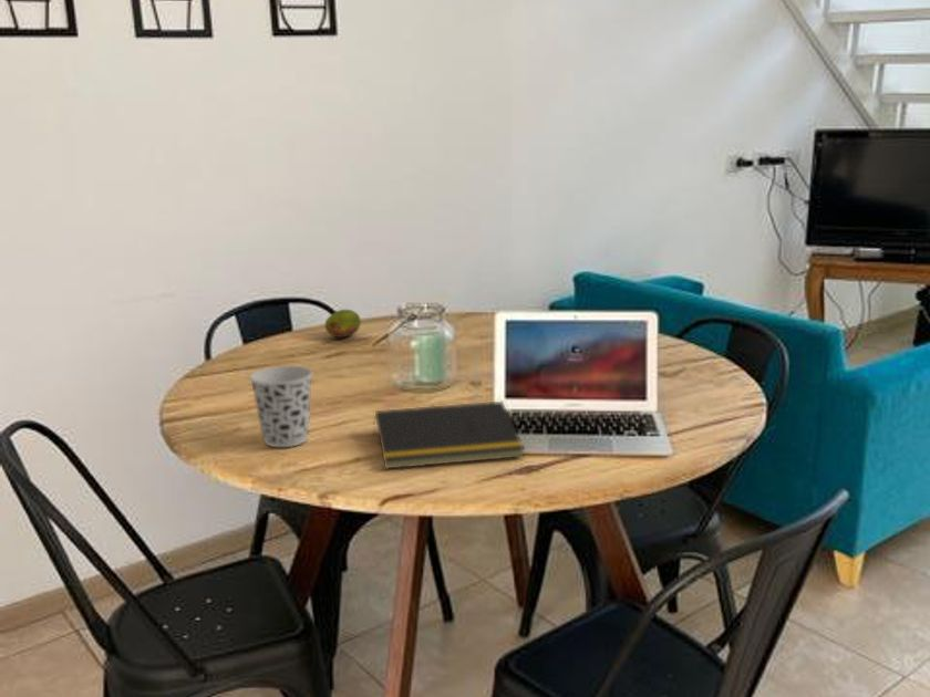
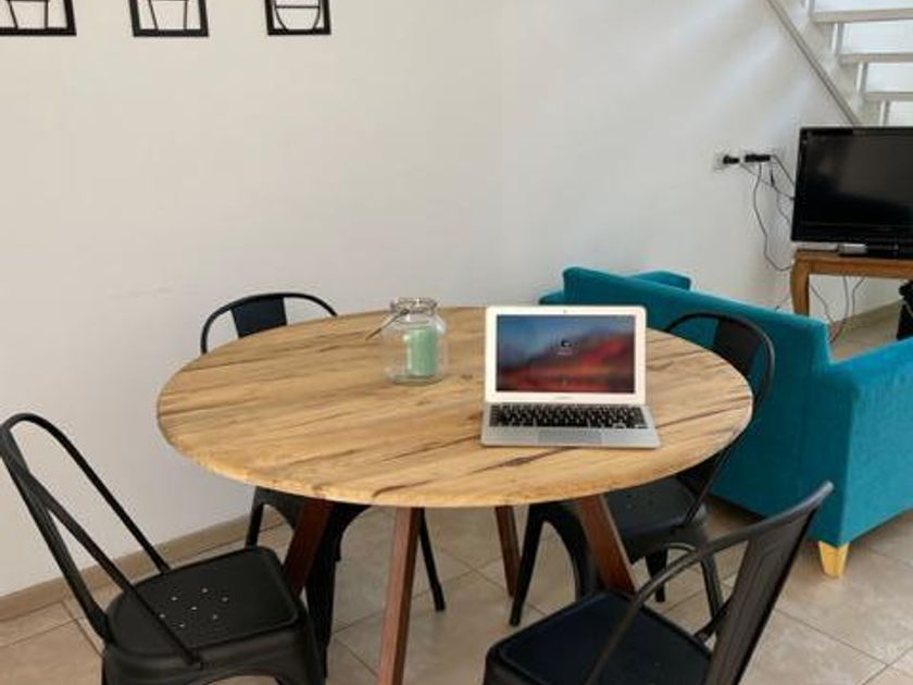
- fruit (343, 322)
- notepad (447, 433)
- cup (283, 407)
